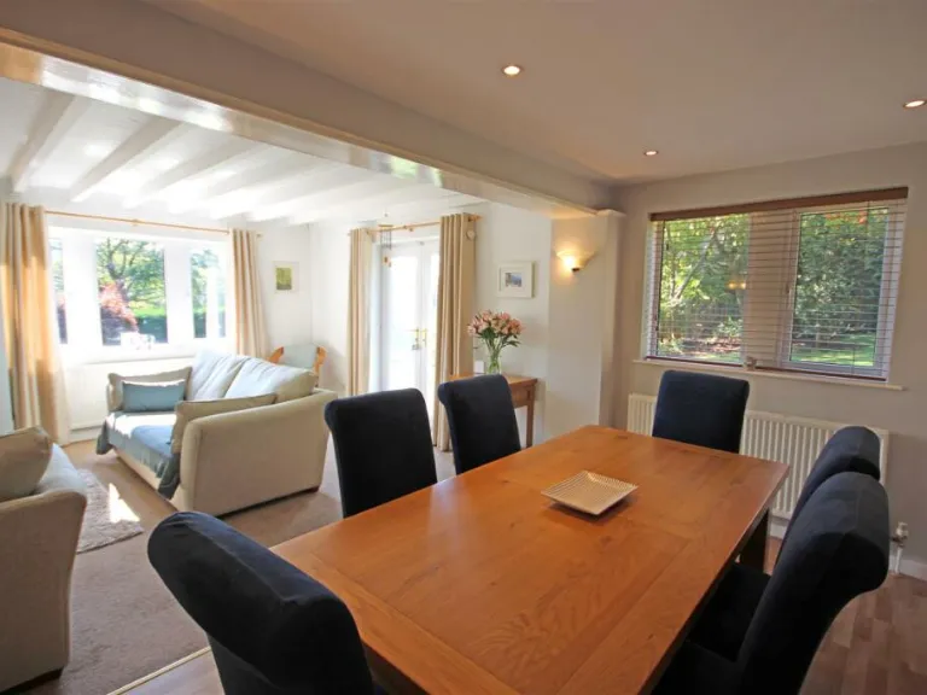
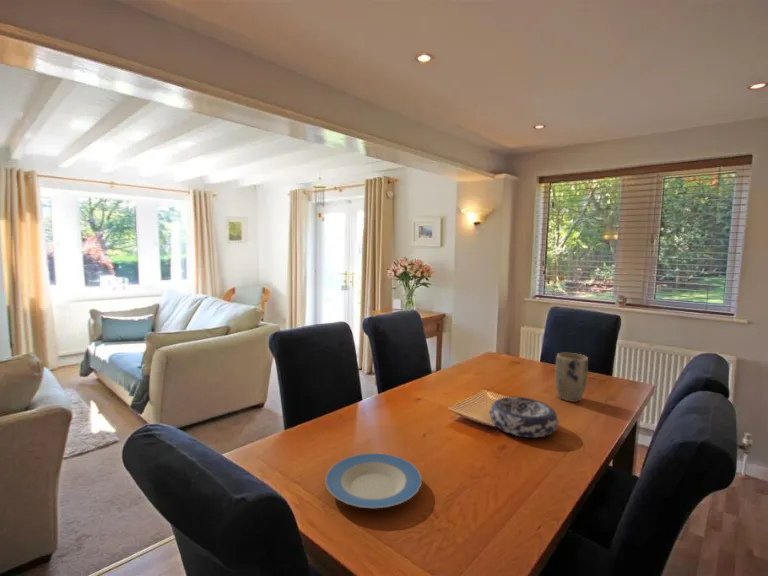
+ plate (373, 482)
+ decorative bowl (523, 416)
+ plant pot (570, 377)
